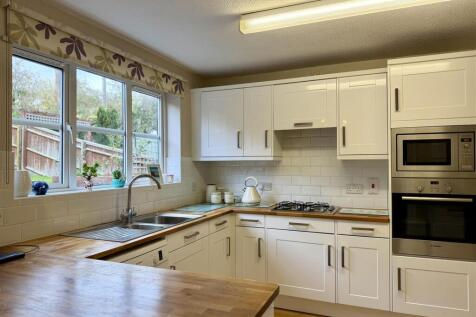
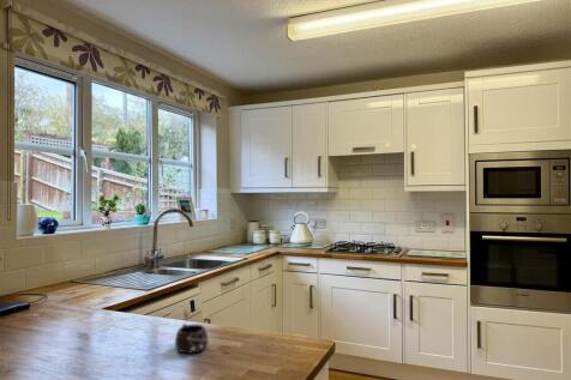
+ mug (190, 337)
